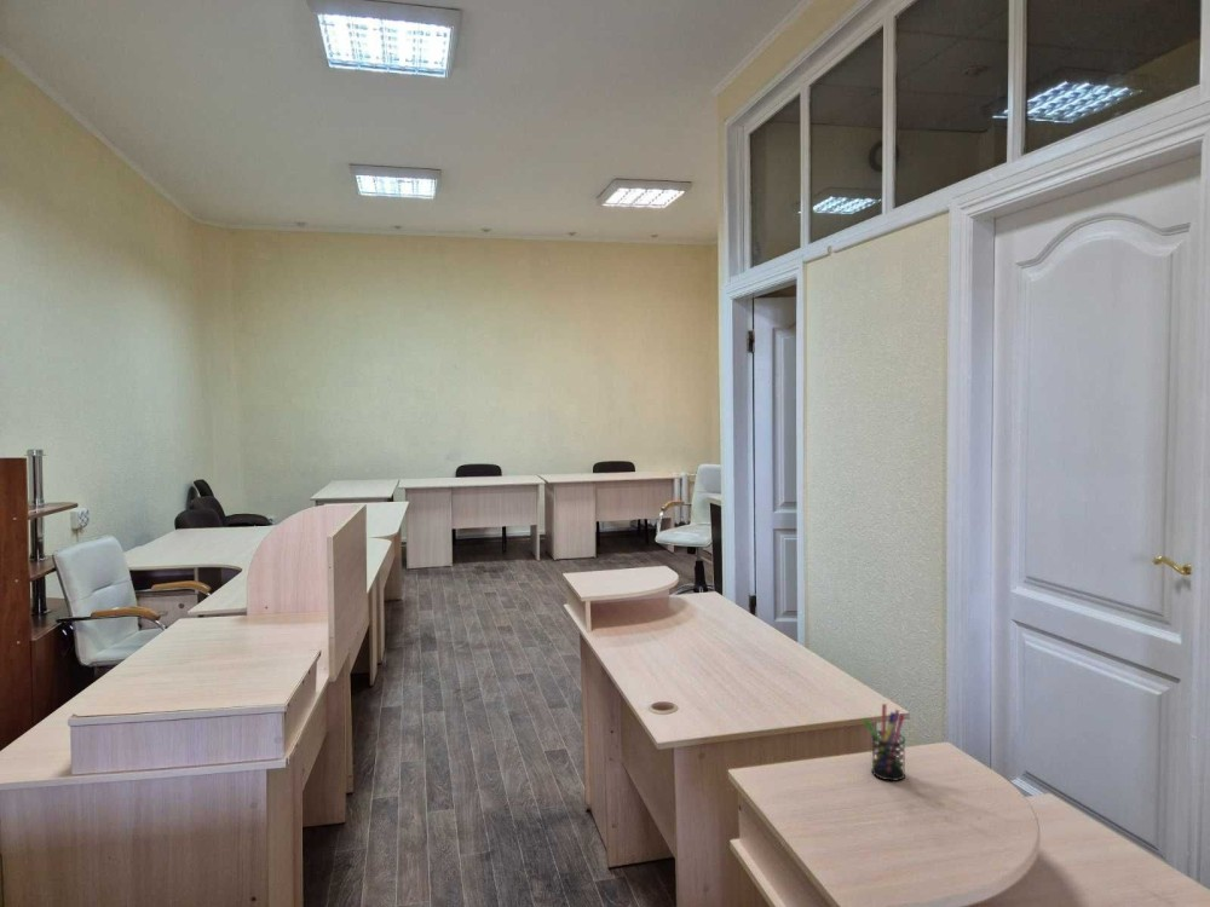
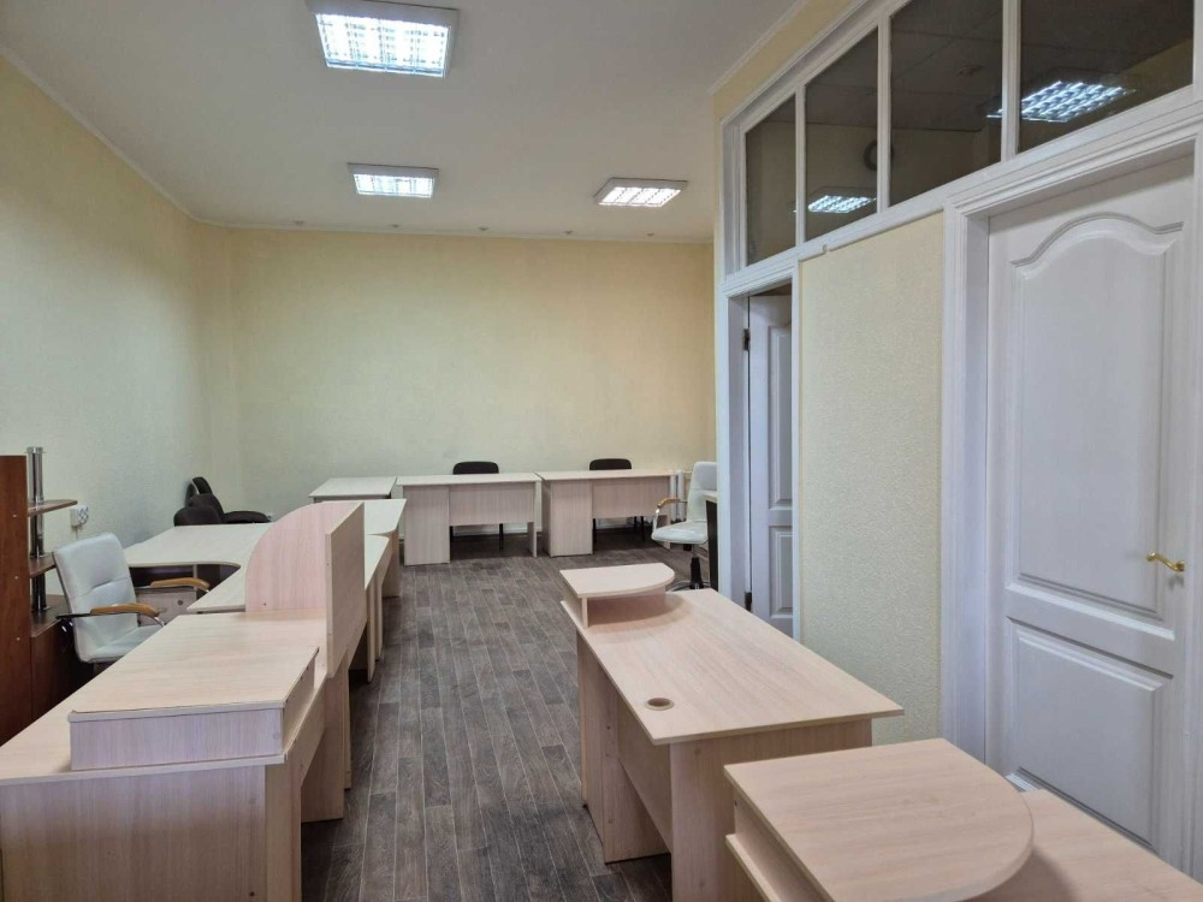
- pen holder (883, 740)
